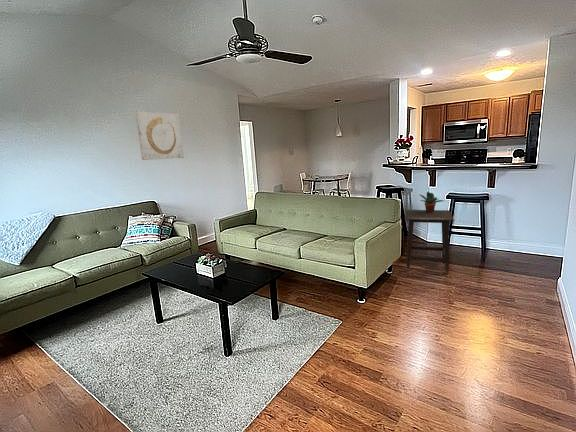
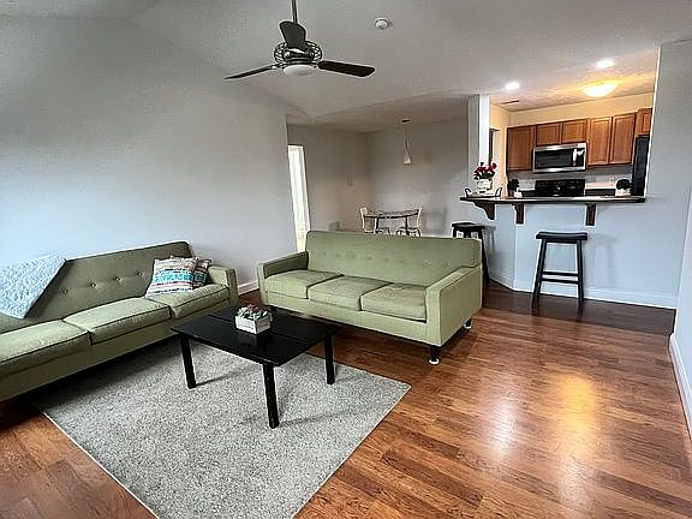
- wall art (160, 136)
- side table (427, 246)
- potted plant (430, 201)
